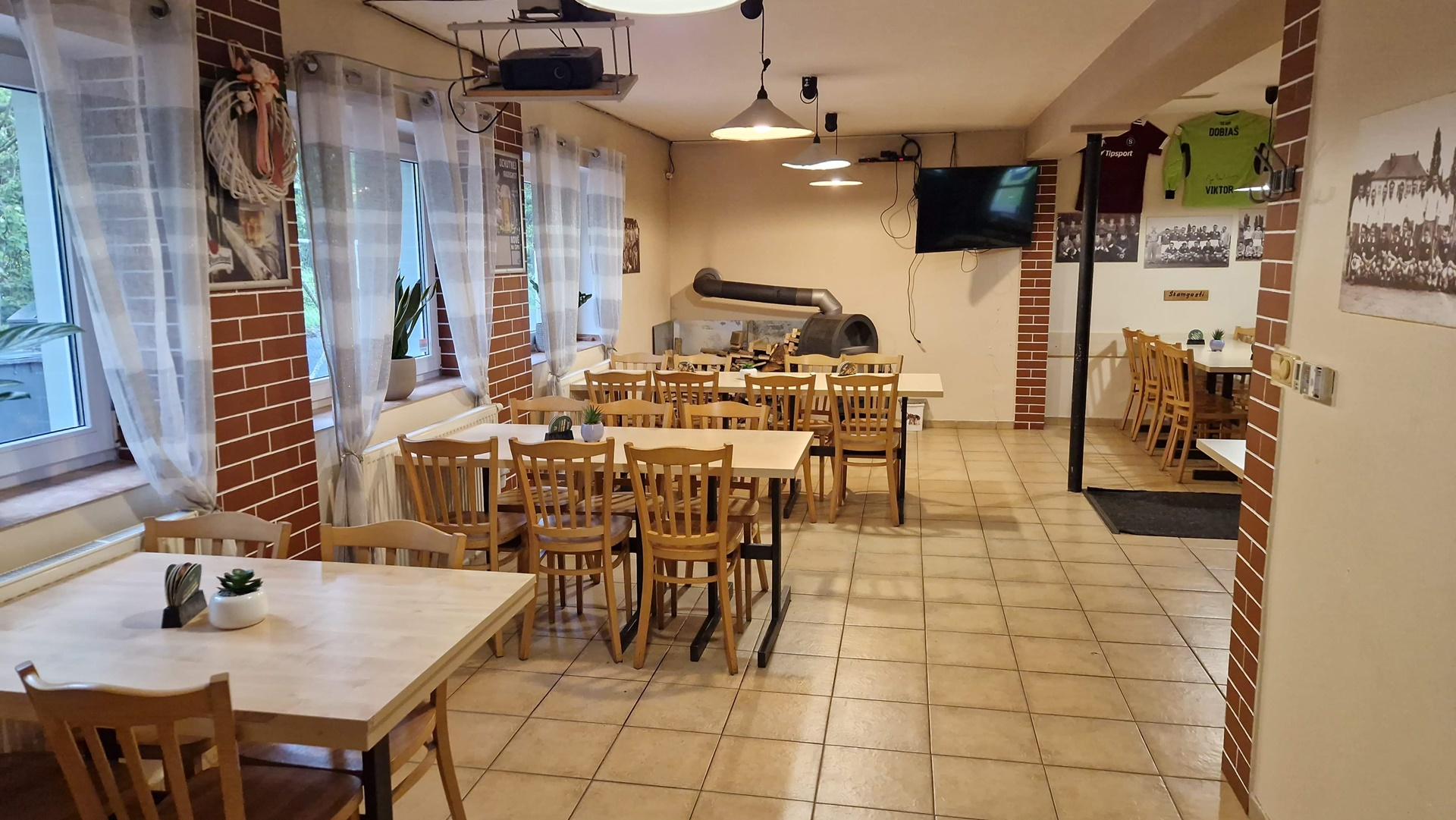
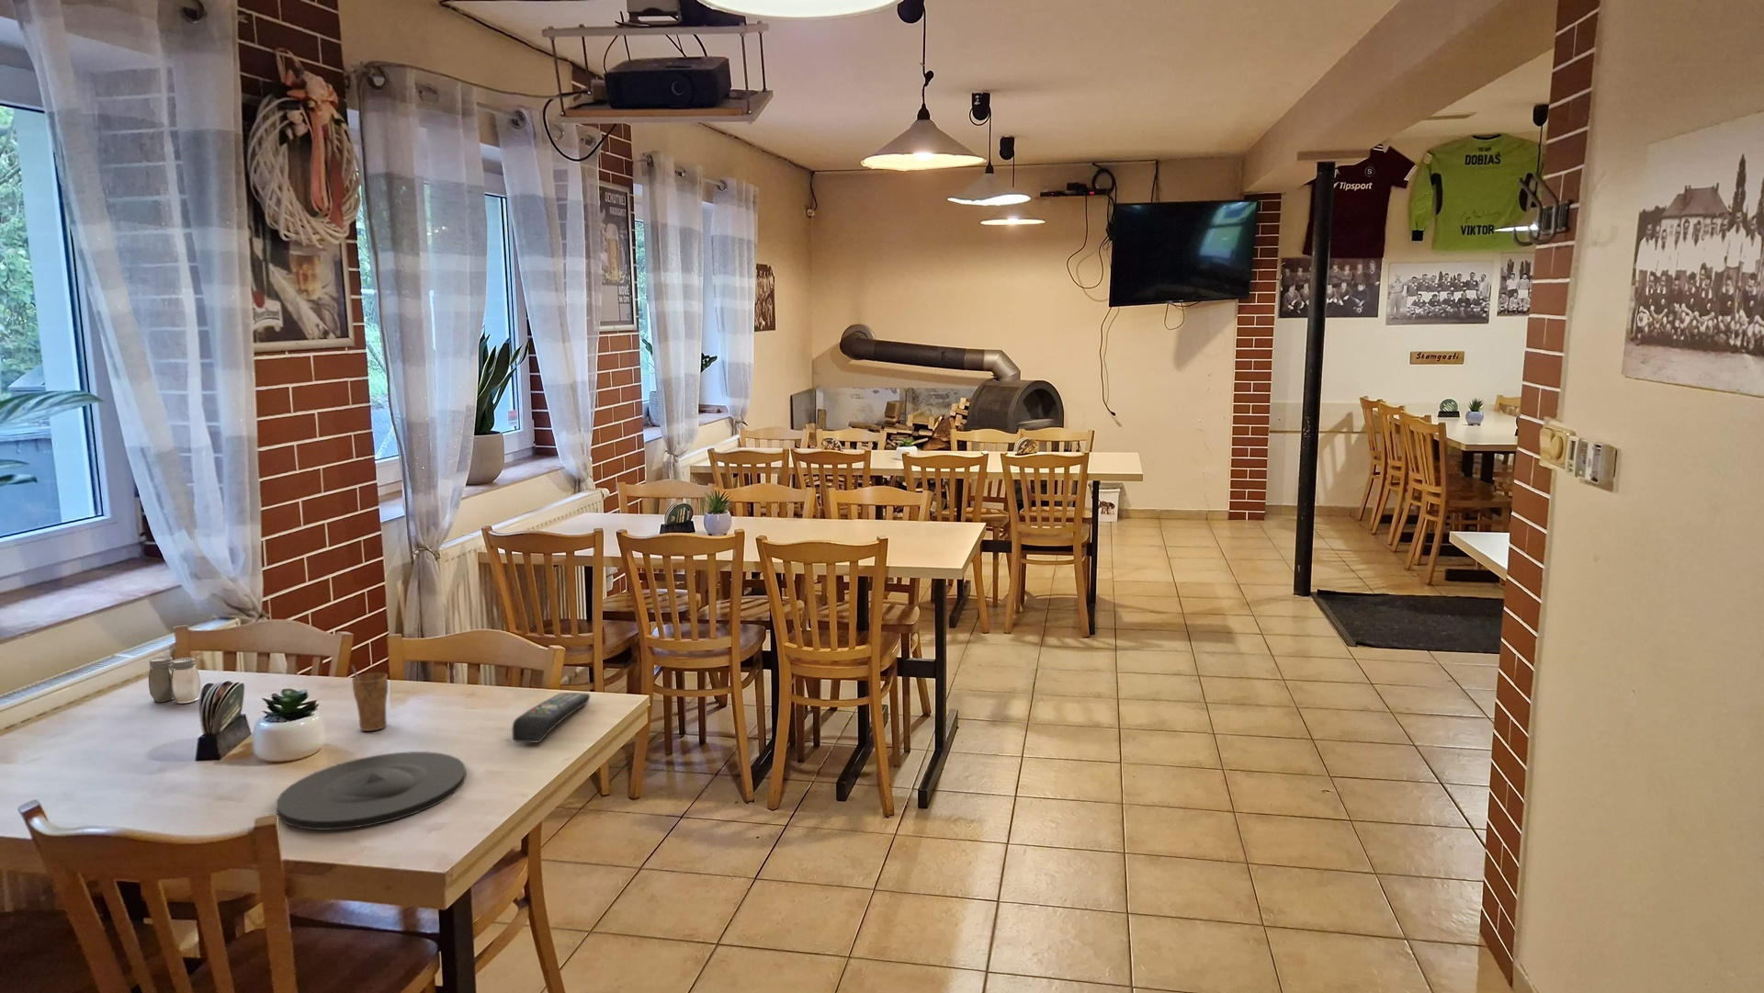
+ cup (371, 695)
+ remote control (551, 712)
+ salt and pepper shaker (173, 679)
+ plate (374, 782)
